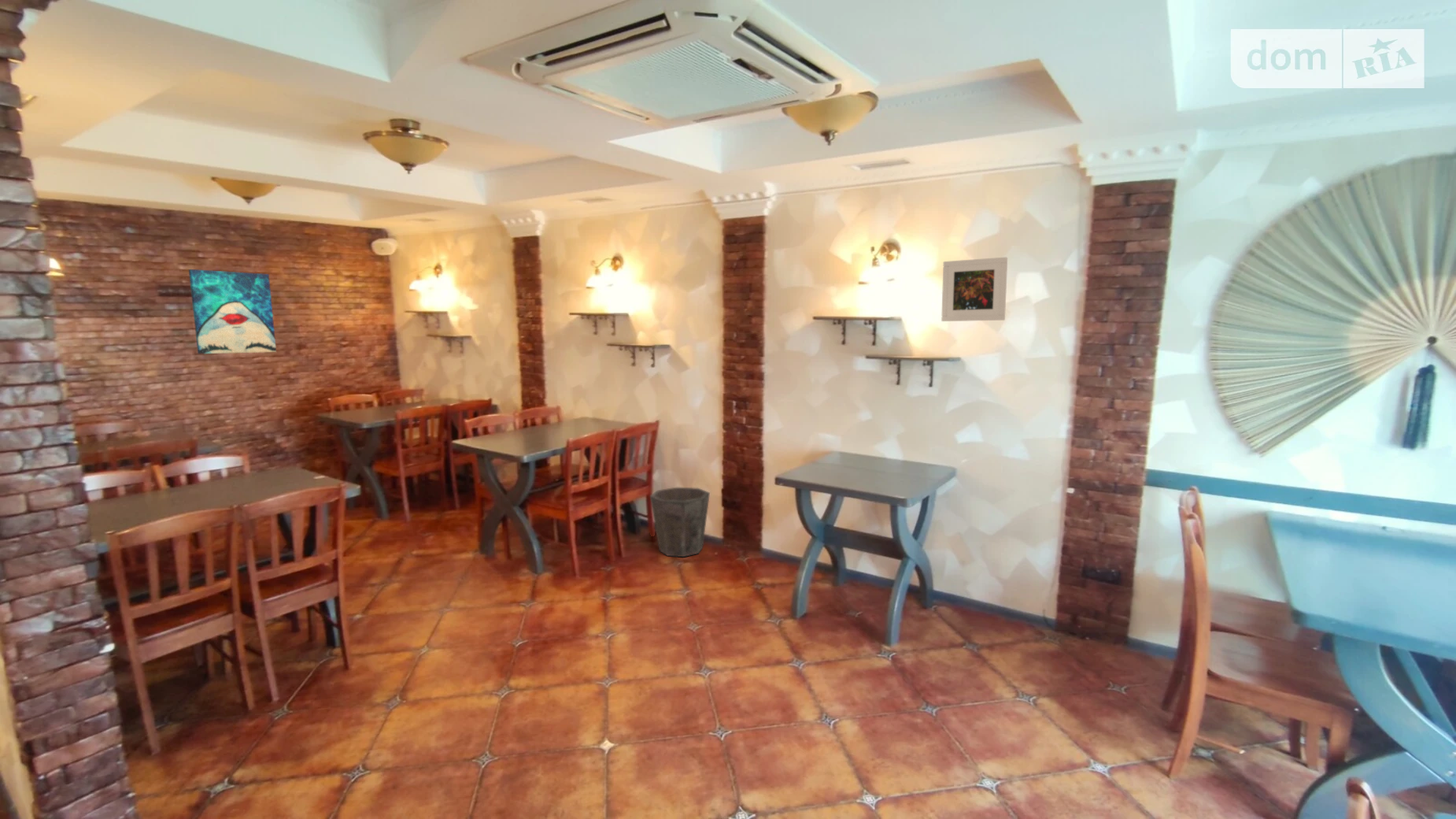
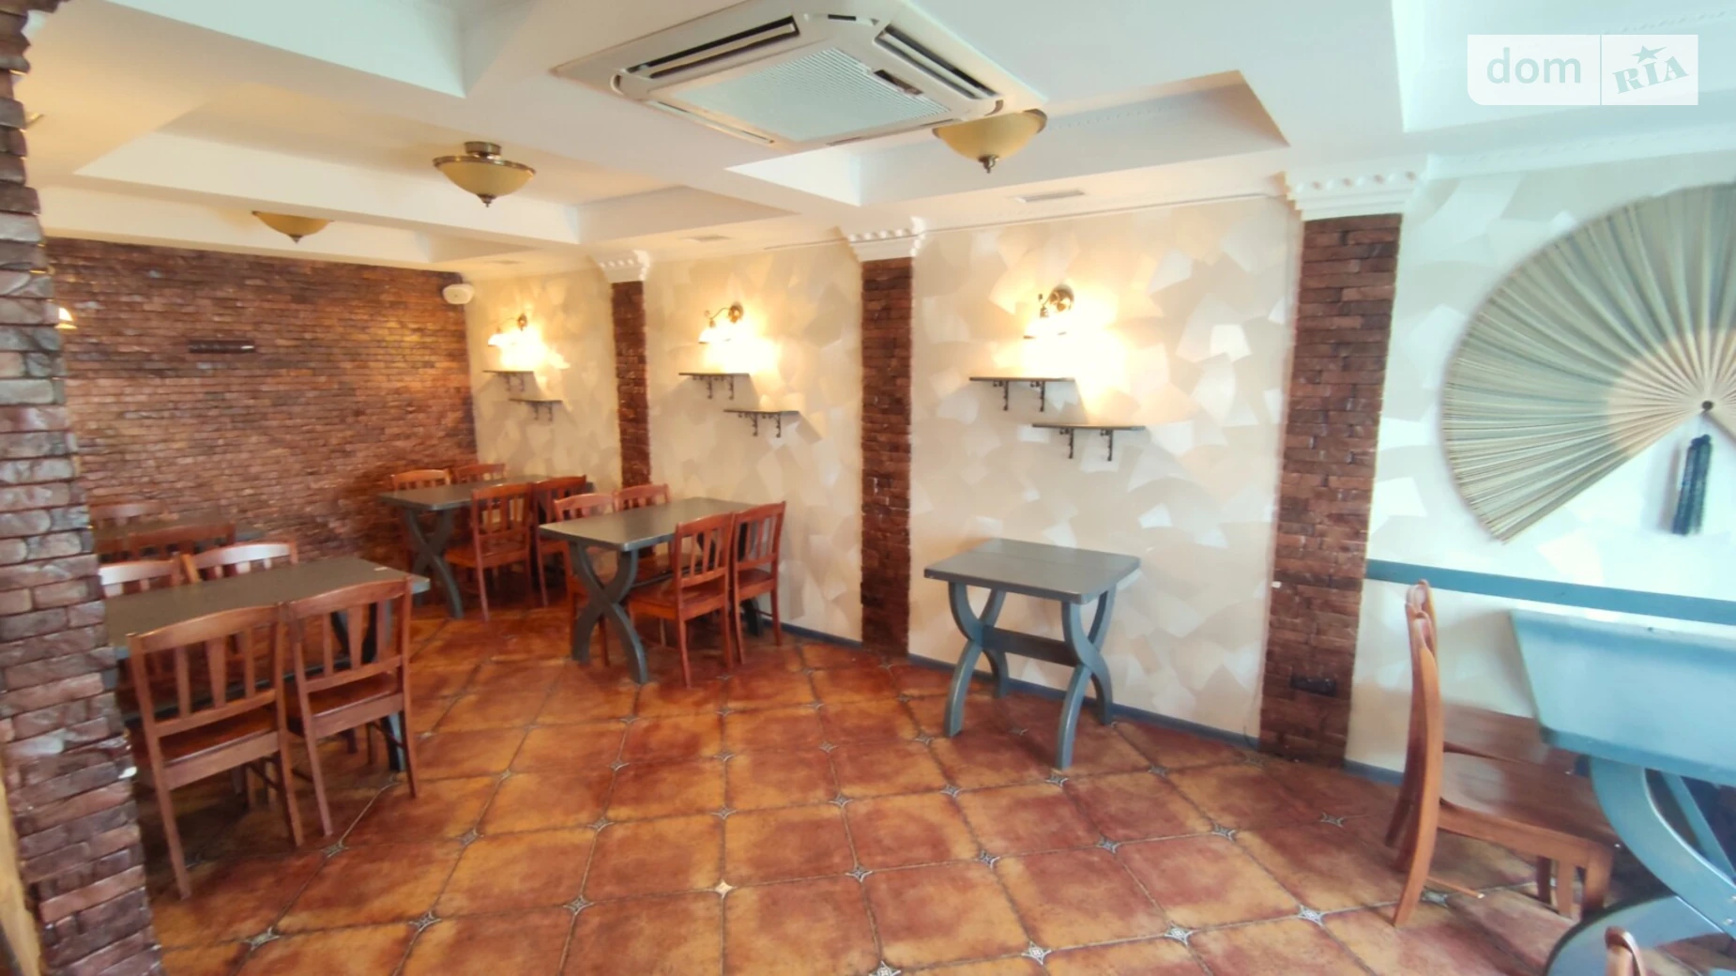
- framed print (974, 290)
- waste bin (680, 521)
- wall art (235, 313)
